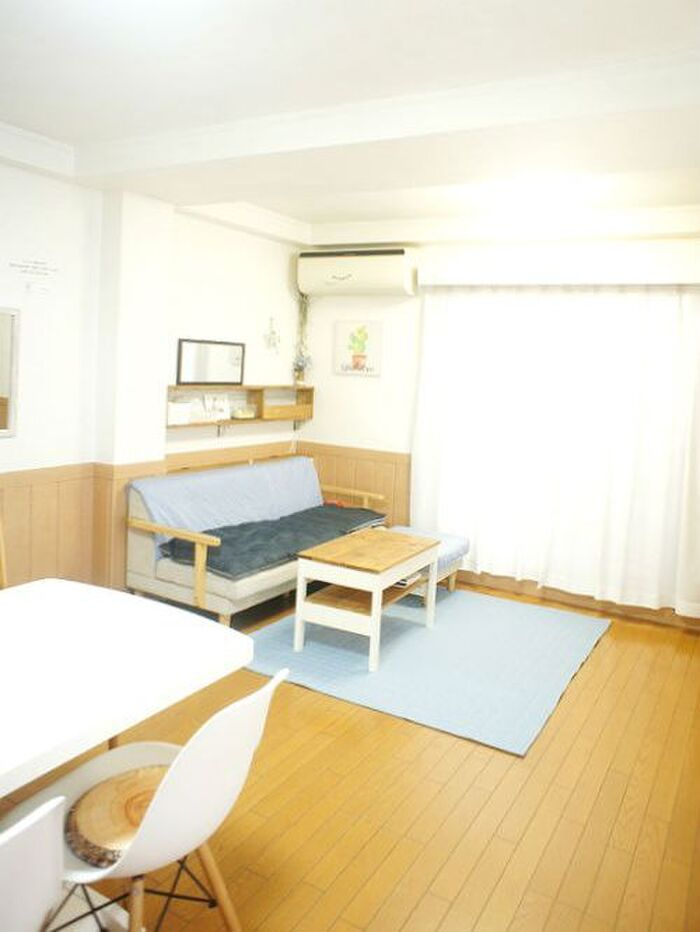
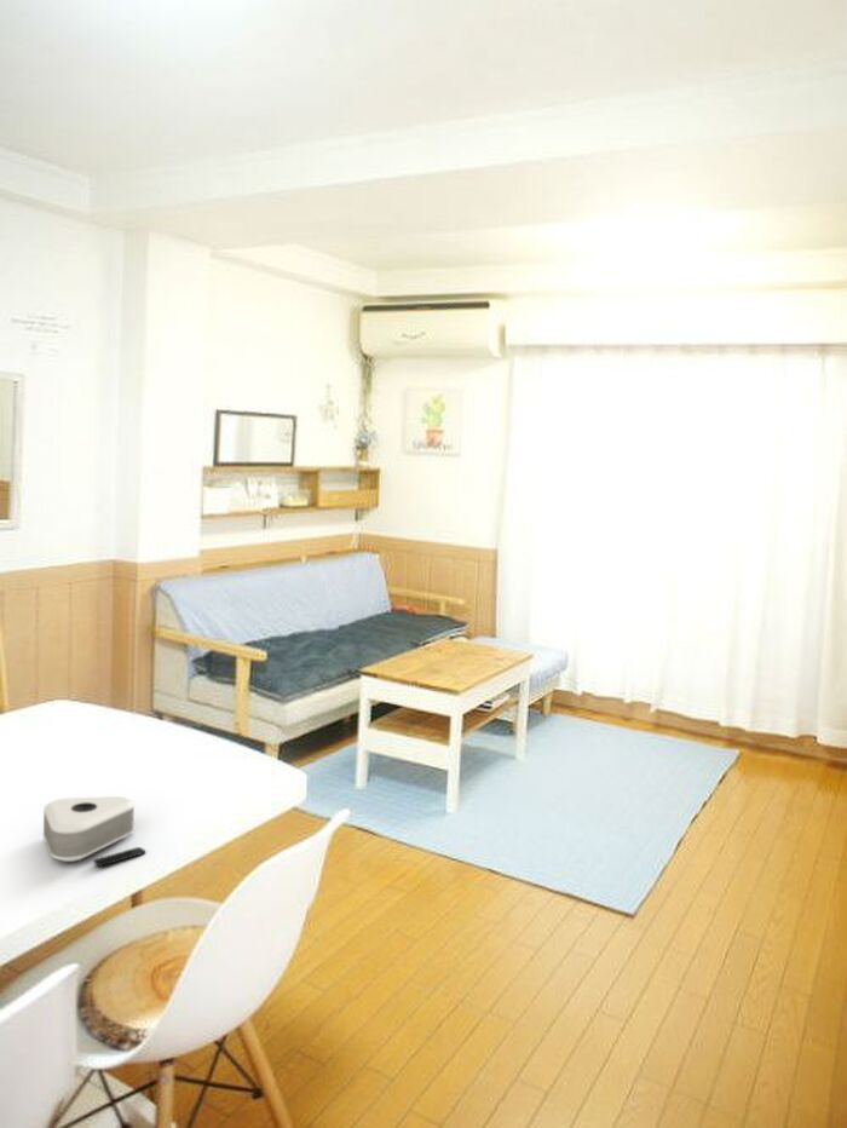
+ speaker (91, 828)
